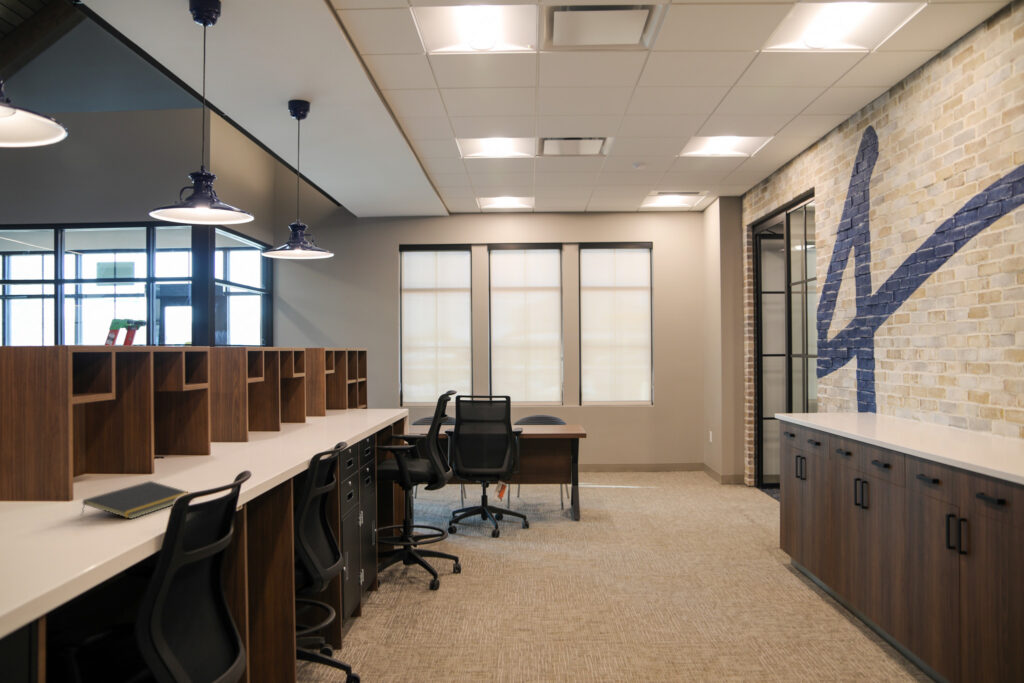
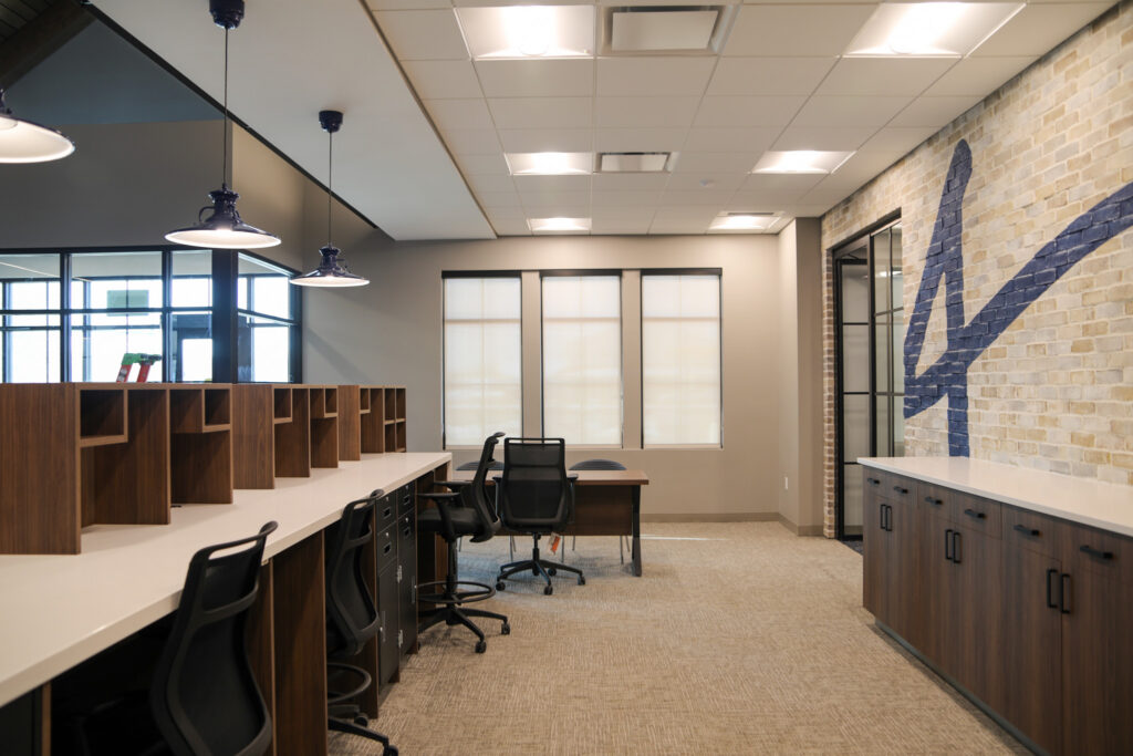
- notepad (141, 498)
